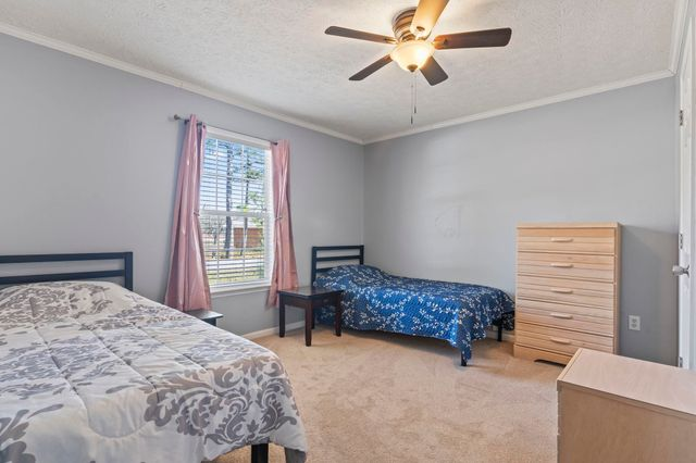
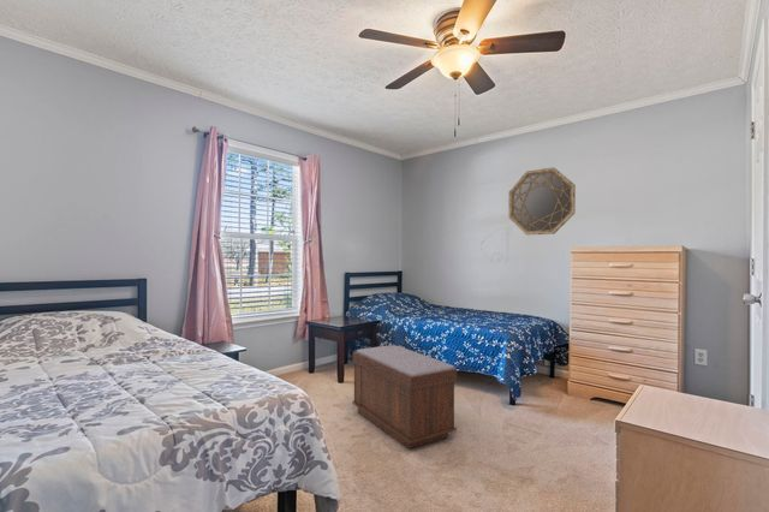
+ bench (400, 389)
+ home mirror (540, 202)
